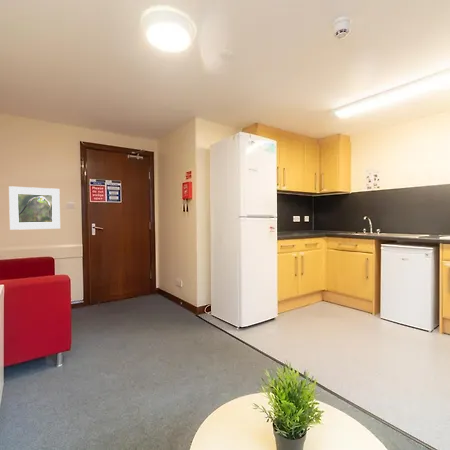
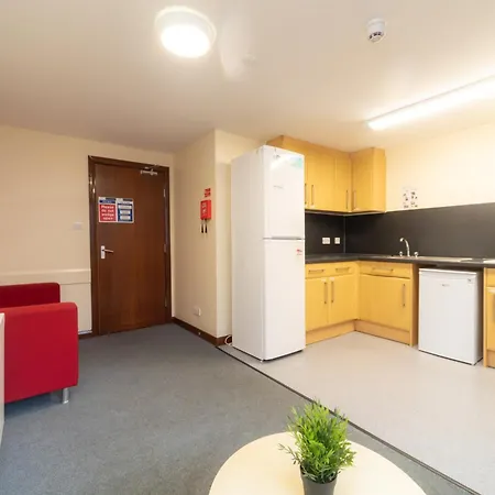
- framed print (35, 208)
